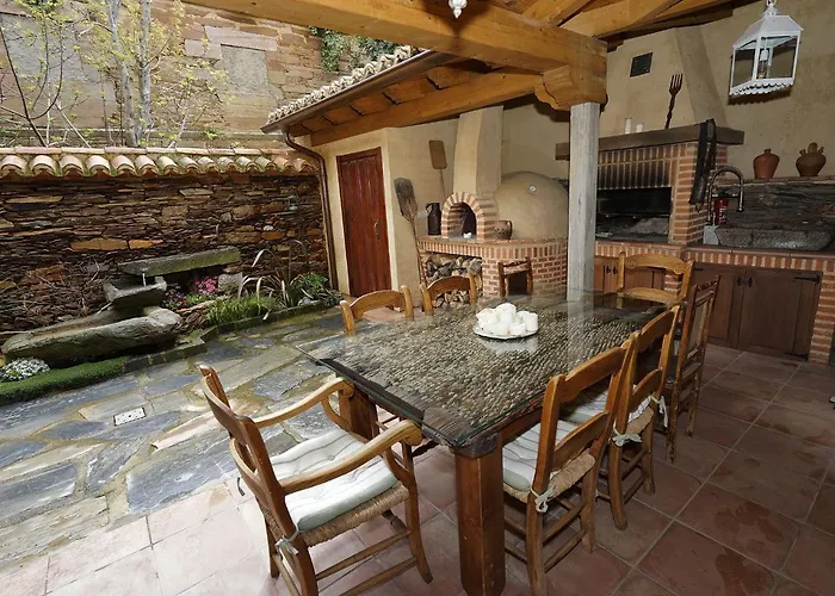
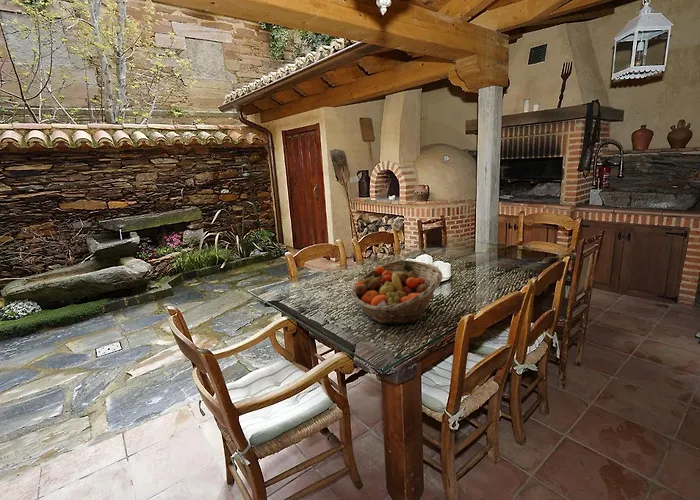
+ fruit basket (394, 289)
